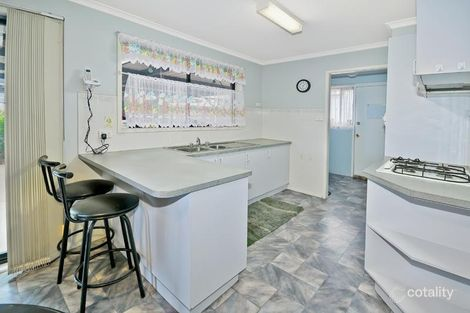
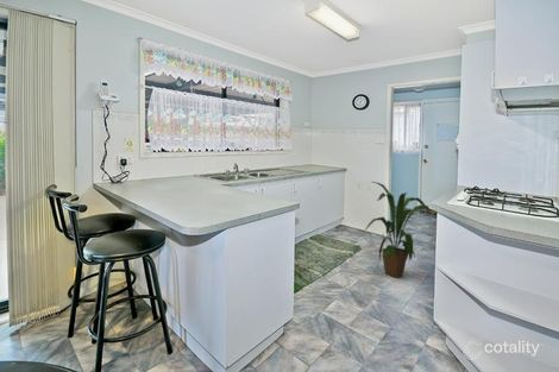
+ house plant (402, 229)
